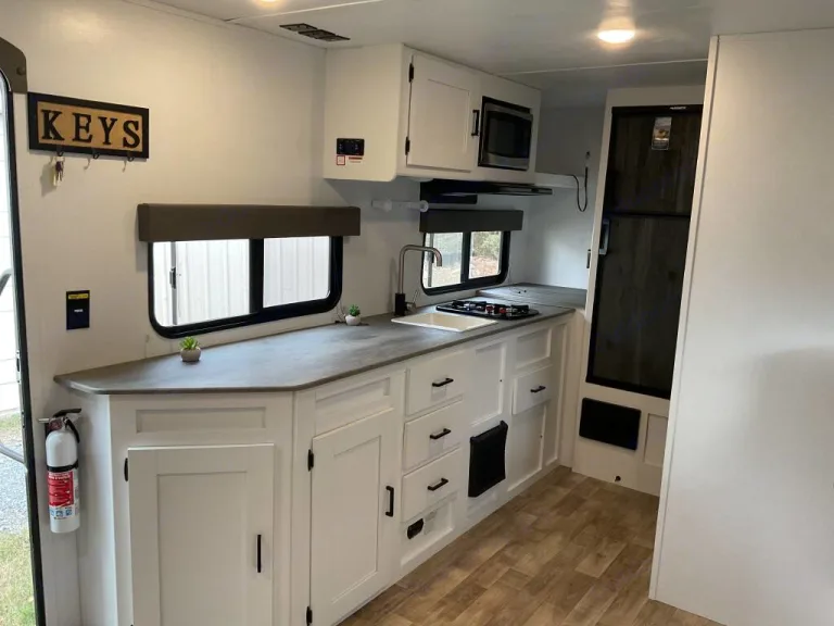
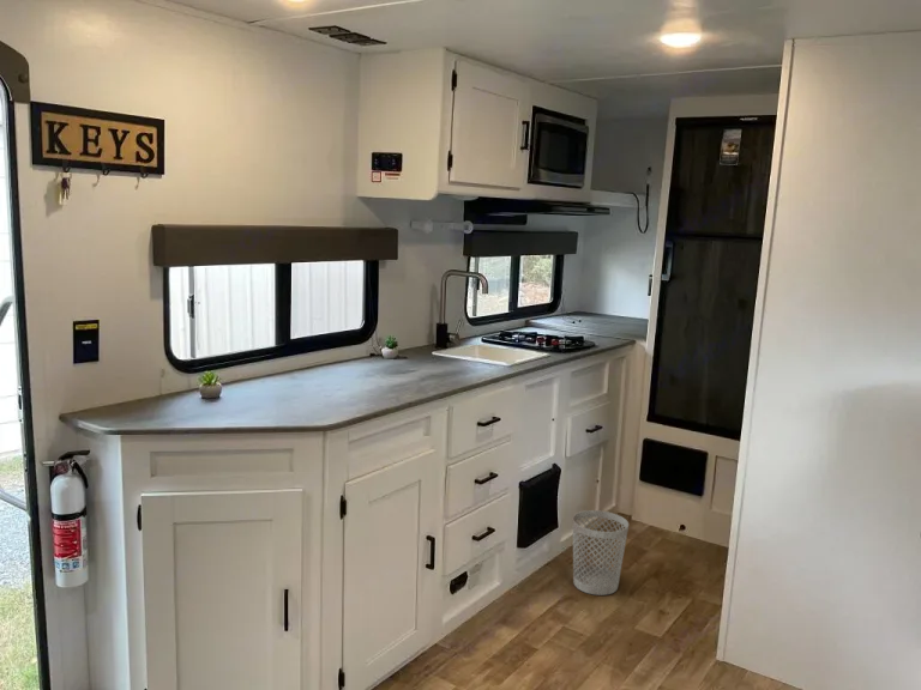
+ wastebasket (597, 552)
